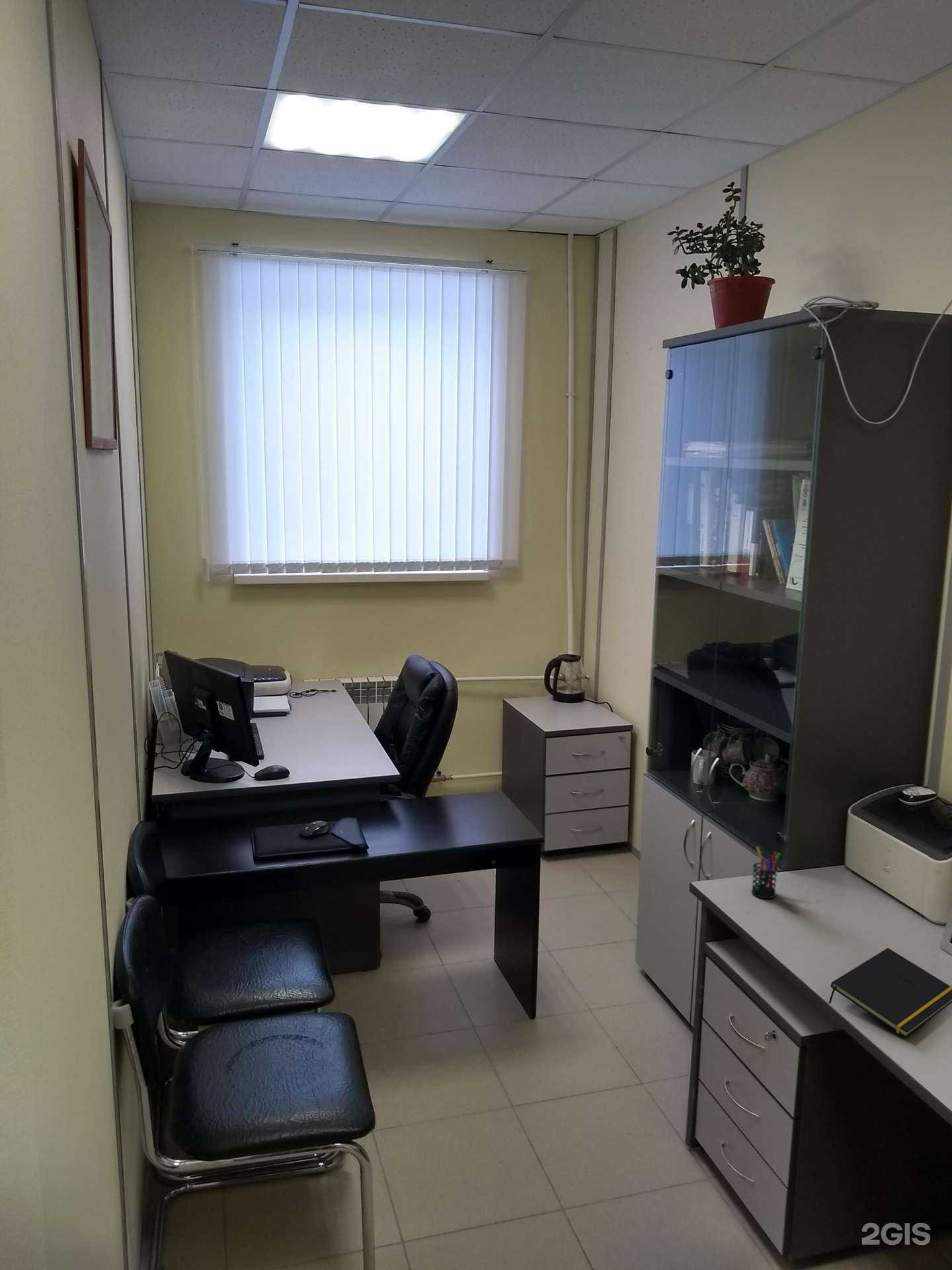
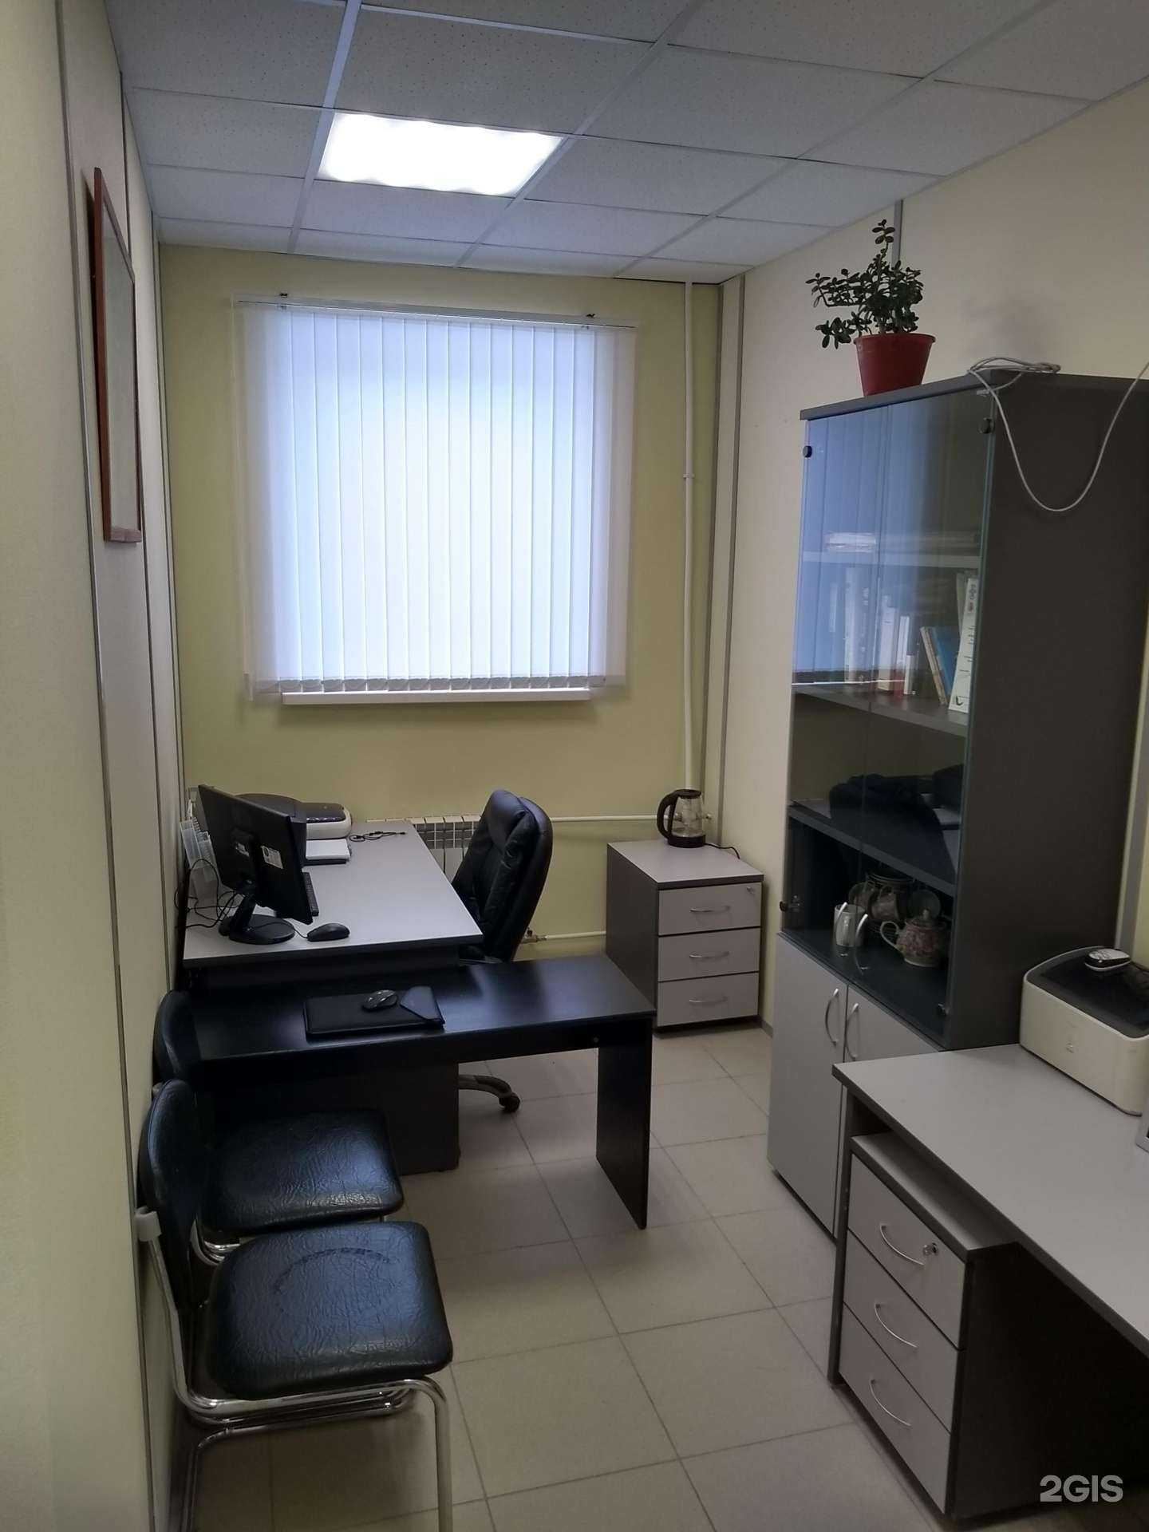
- notepad (896, 990)
- pen holder (768, 870)
